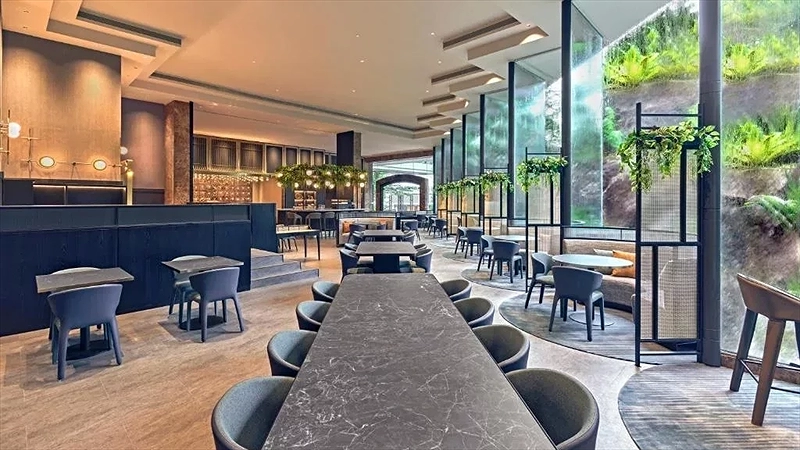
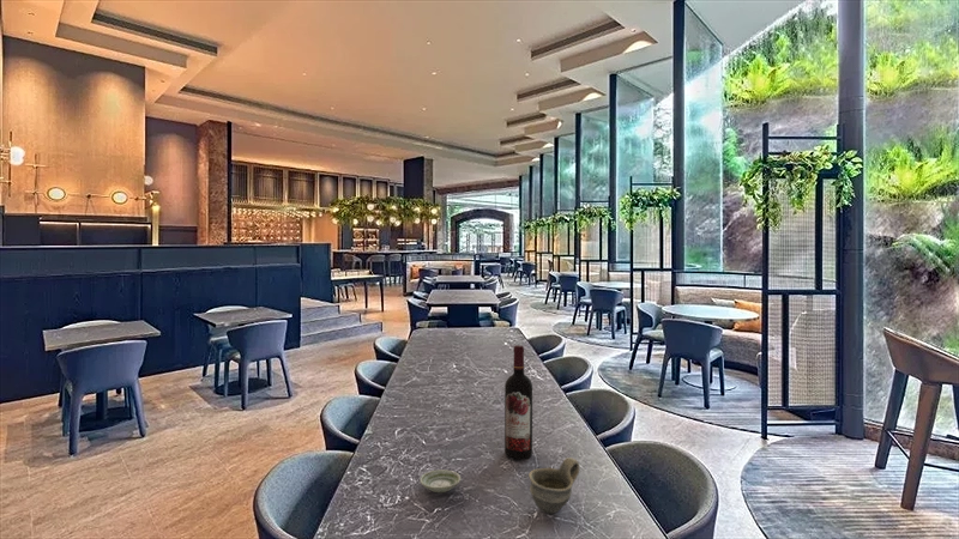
+ saucer (440, 483)
+ cup (555, 486)
+ wine bottle (518, 400)
